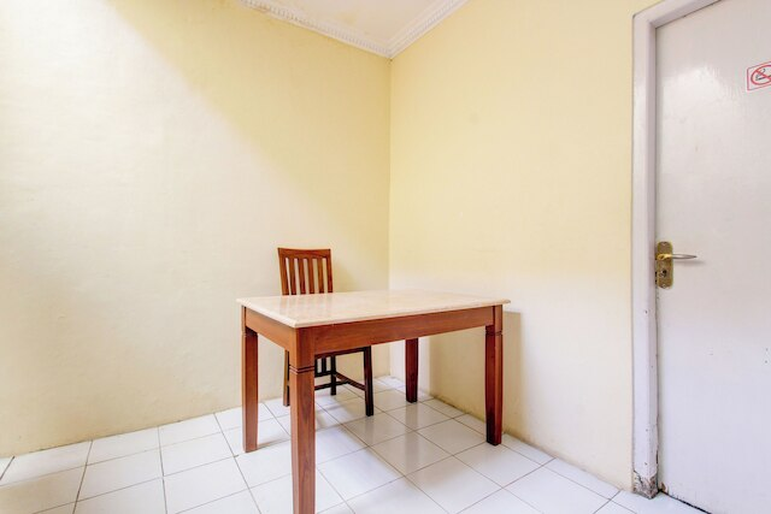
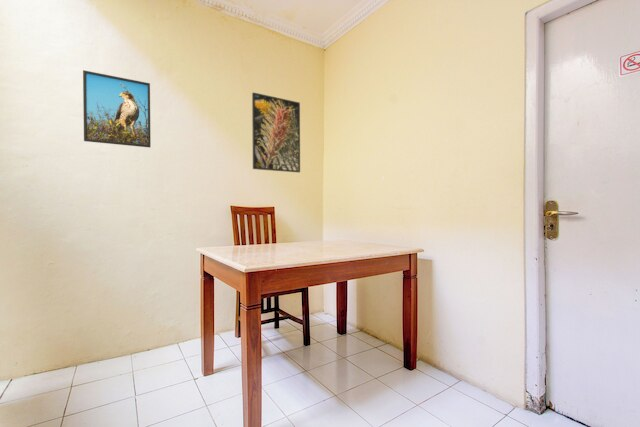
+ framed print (118, 110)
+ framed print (277, 134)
